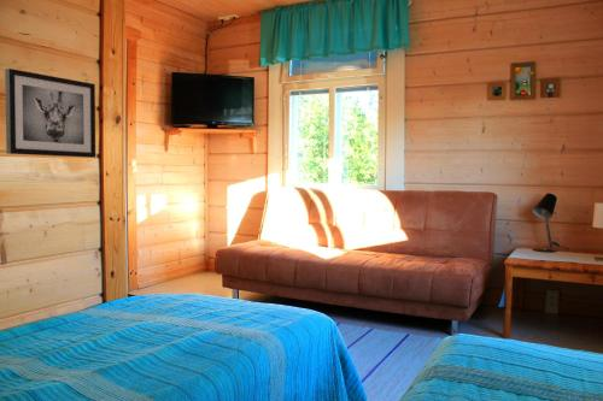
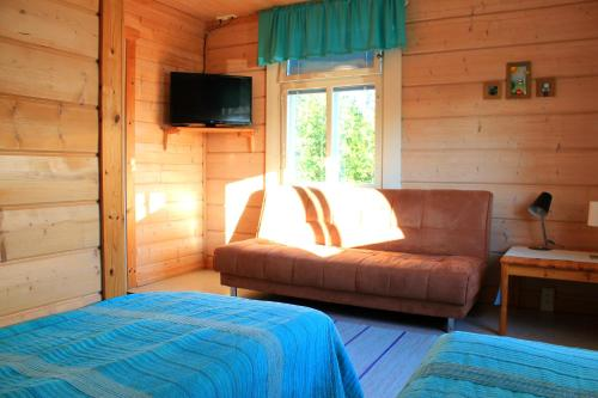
- wall art (53, 116)
